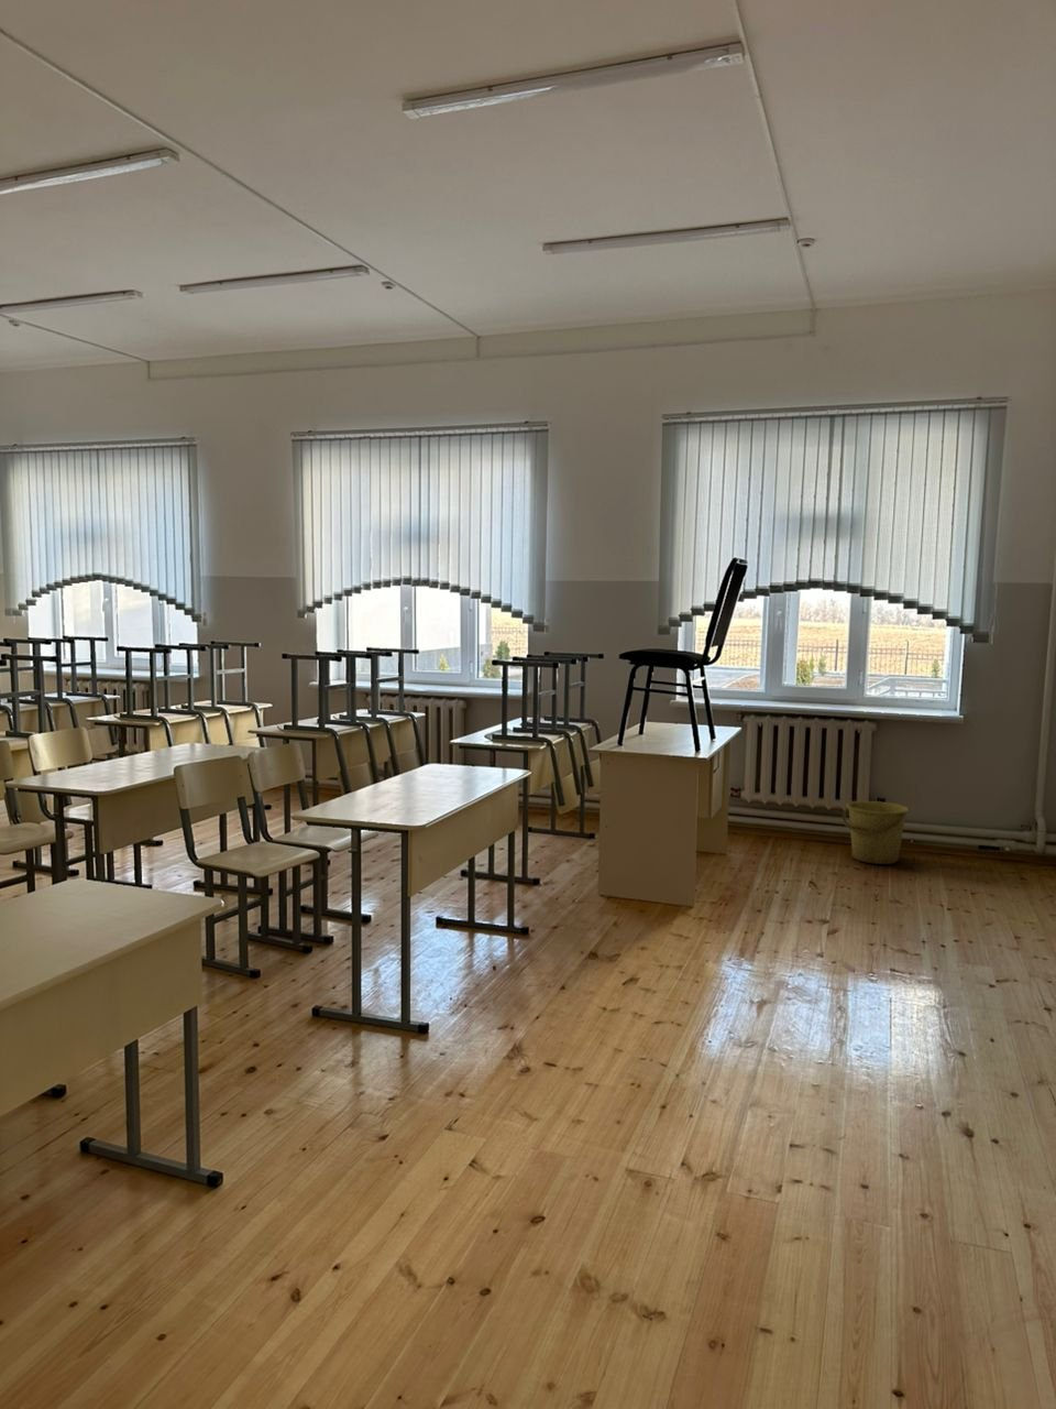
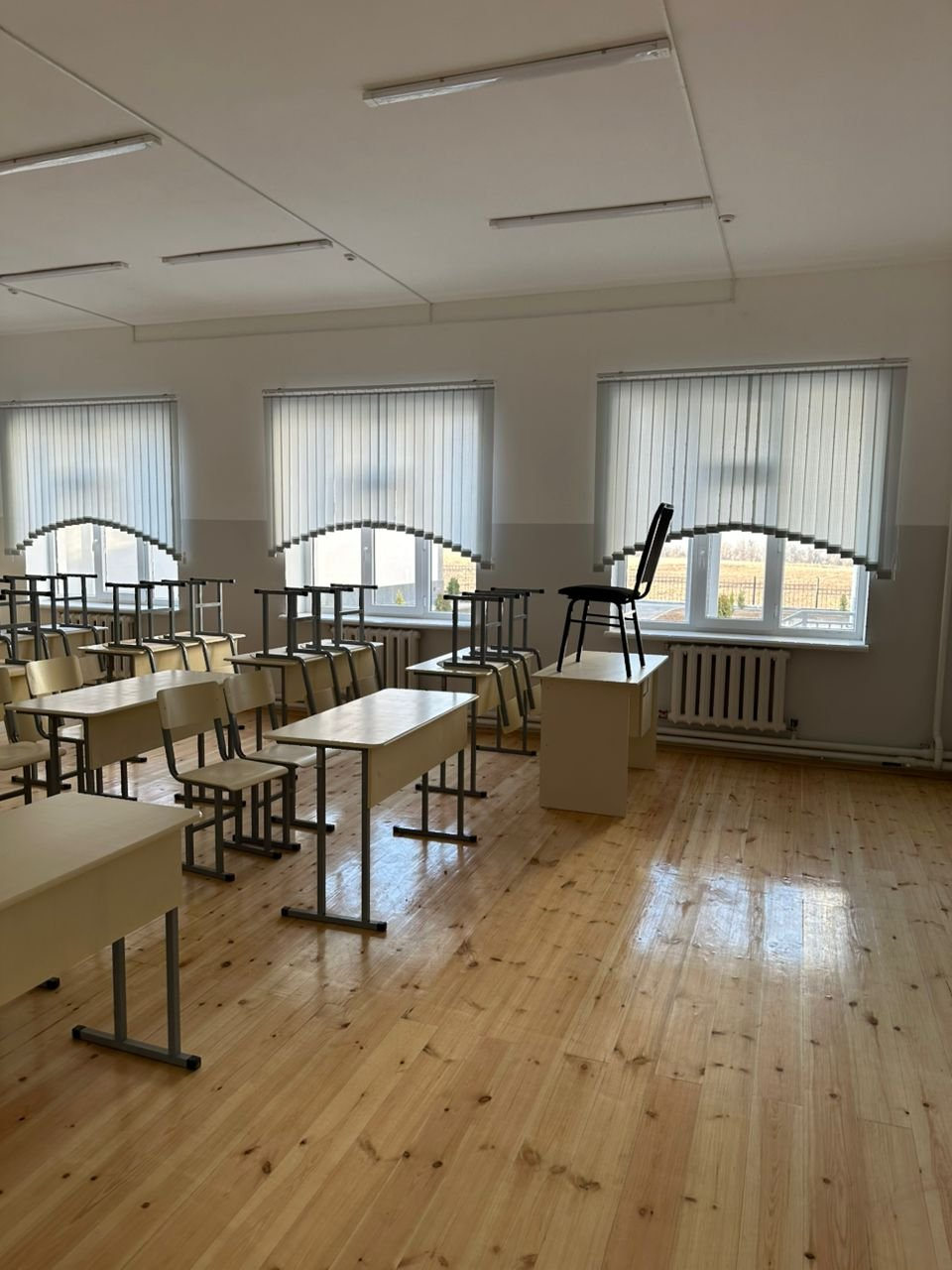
- bucket (875, 832)
